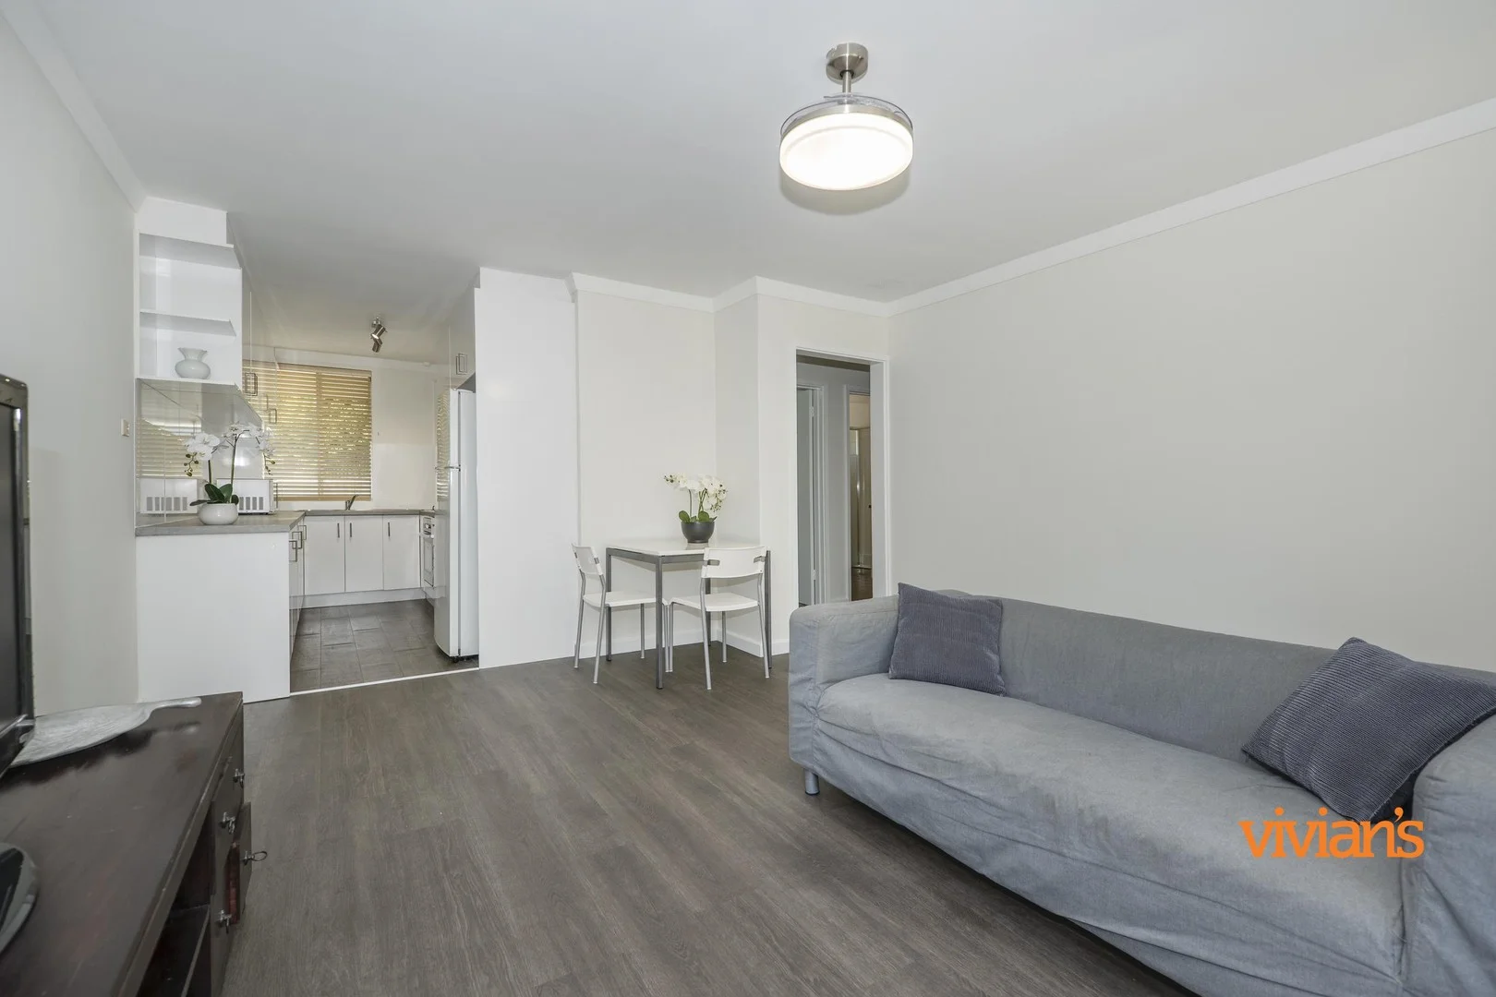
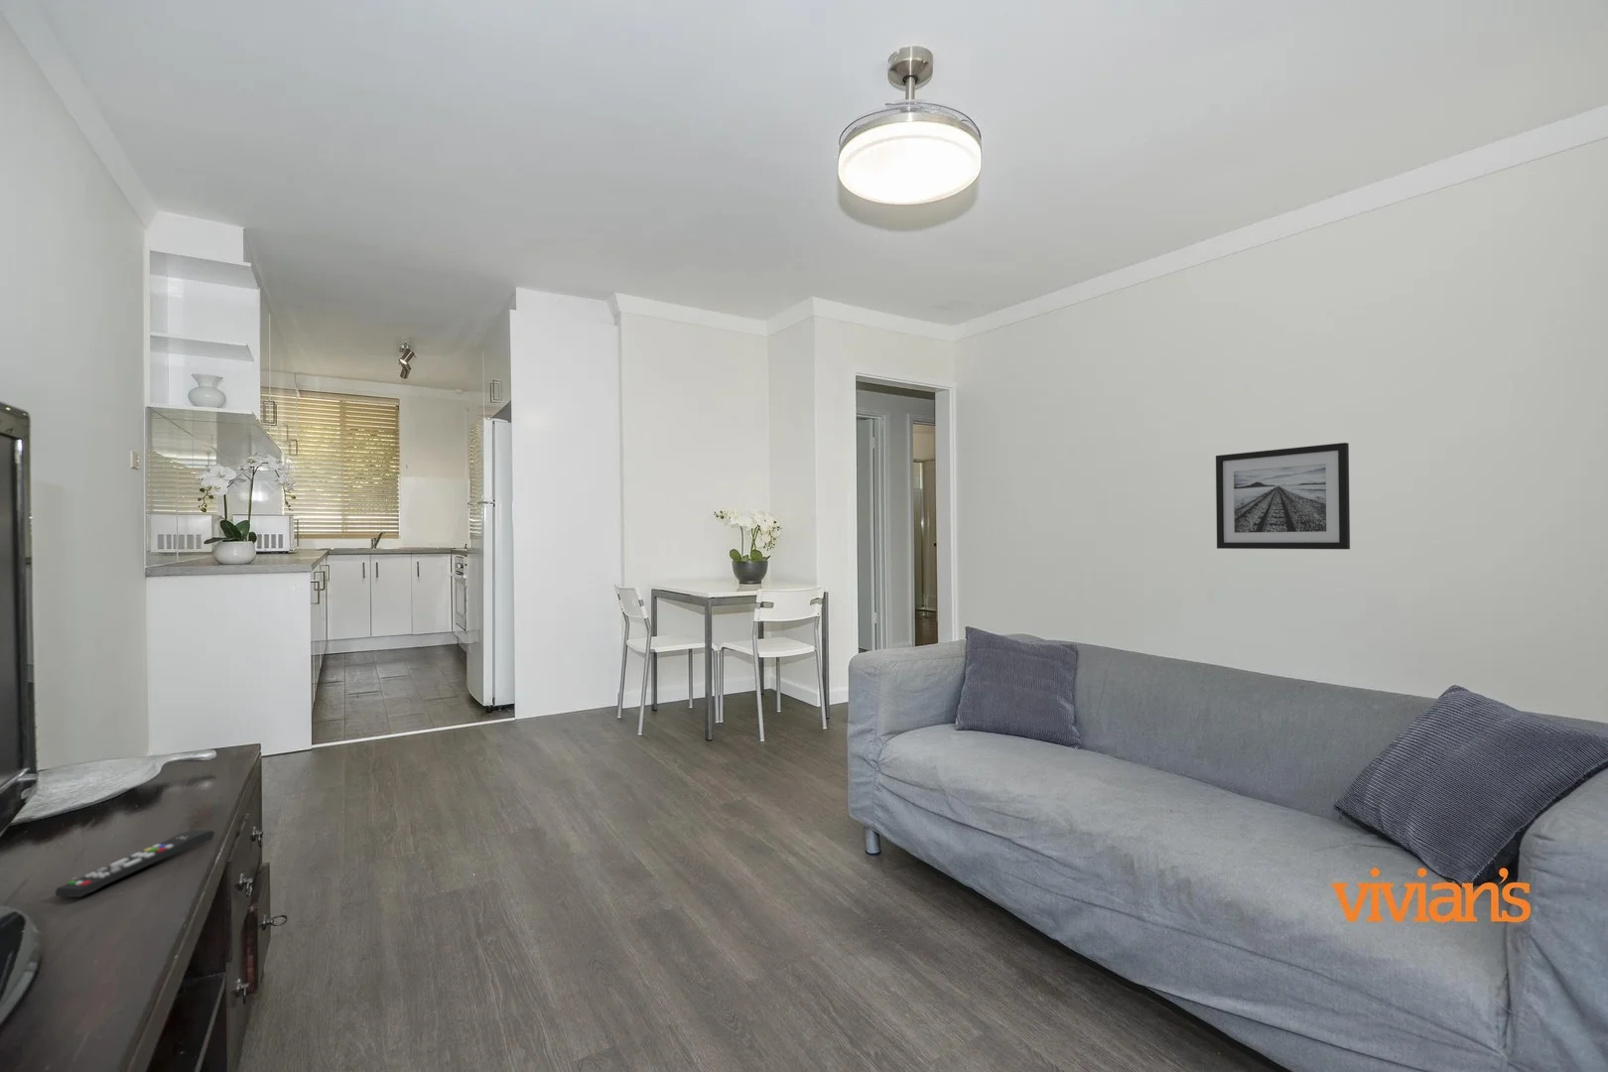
+ remote control (142, 859)
+ wall art (1278, 499)
